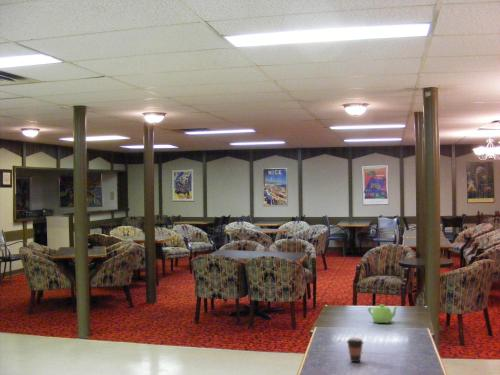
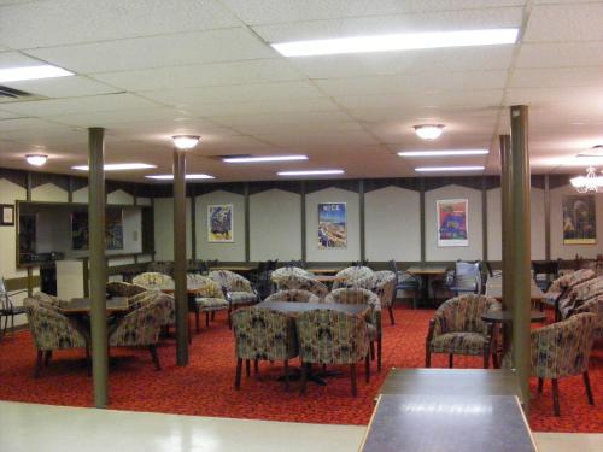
- coffee cup (355, 350)
- teapot (383, 313)
